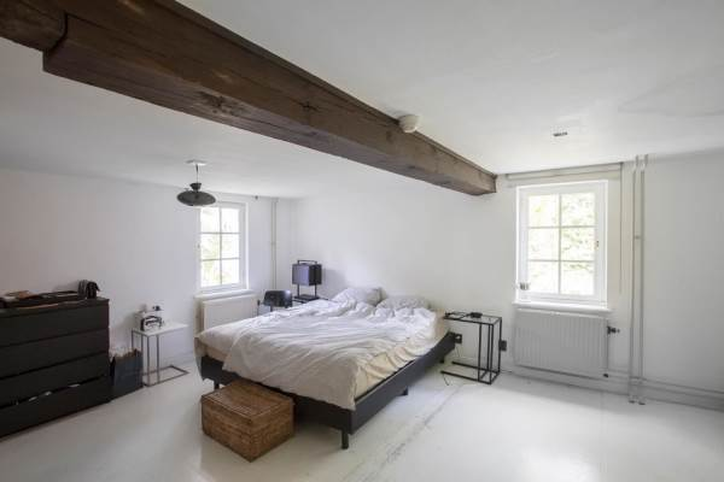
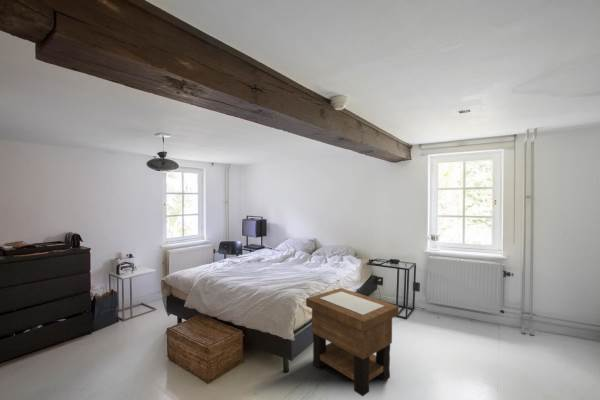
+ side table (351, 335)
